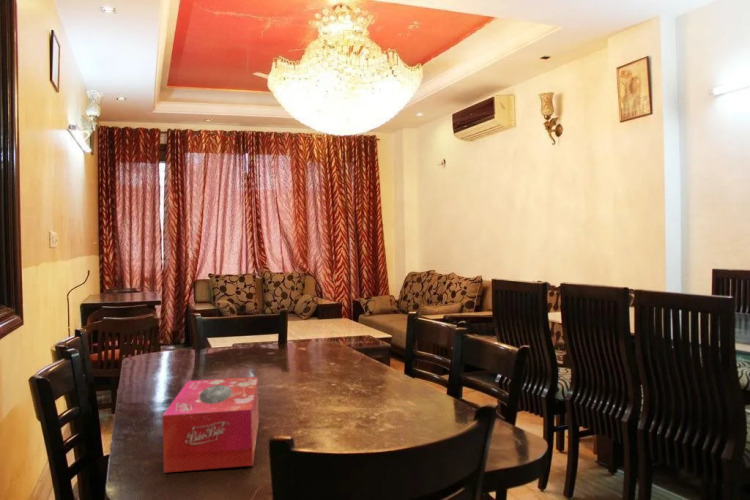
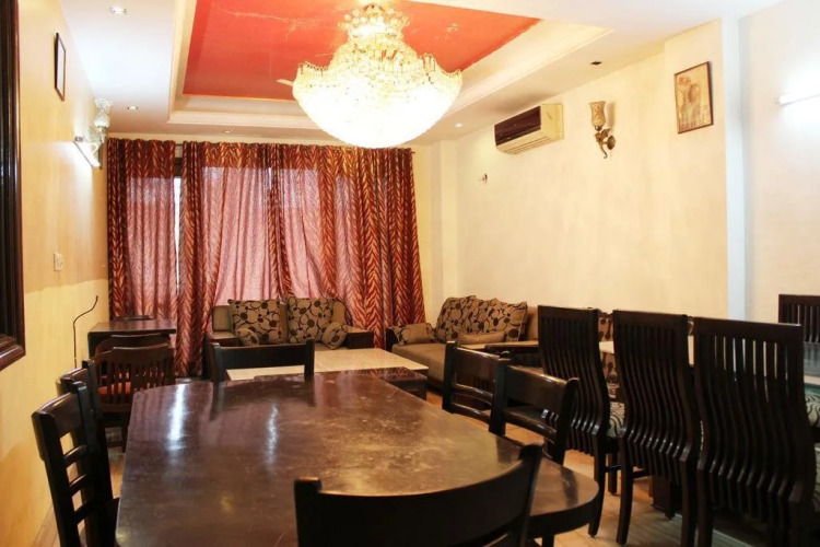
- tissue box (216, 418)
